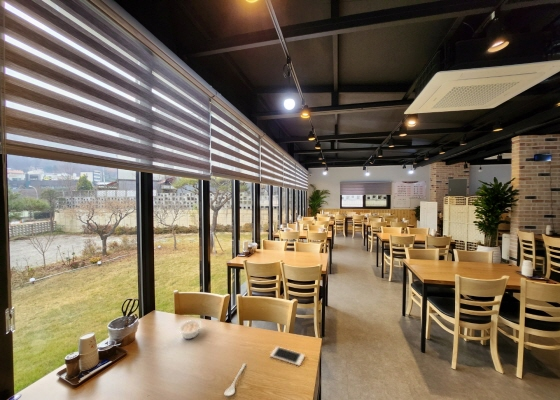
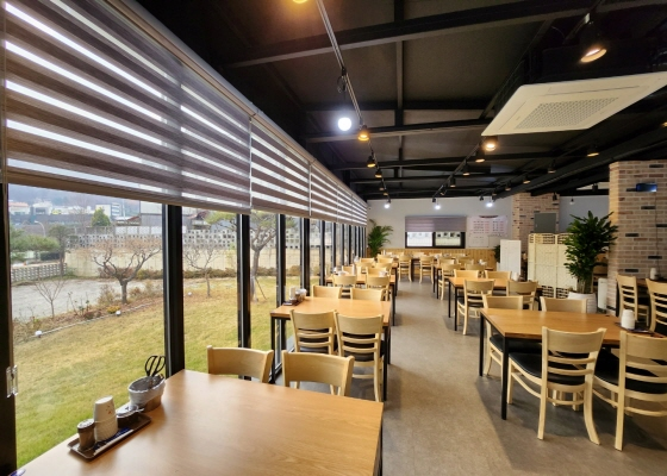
- spoon (236, 378)
- cell phone (287, 355)
- legume (190, 330)
